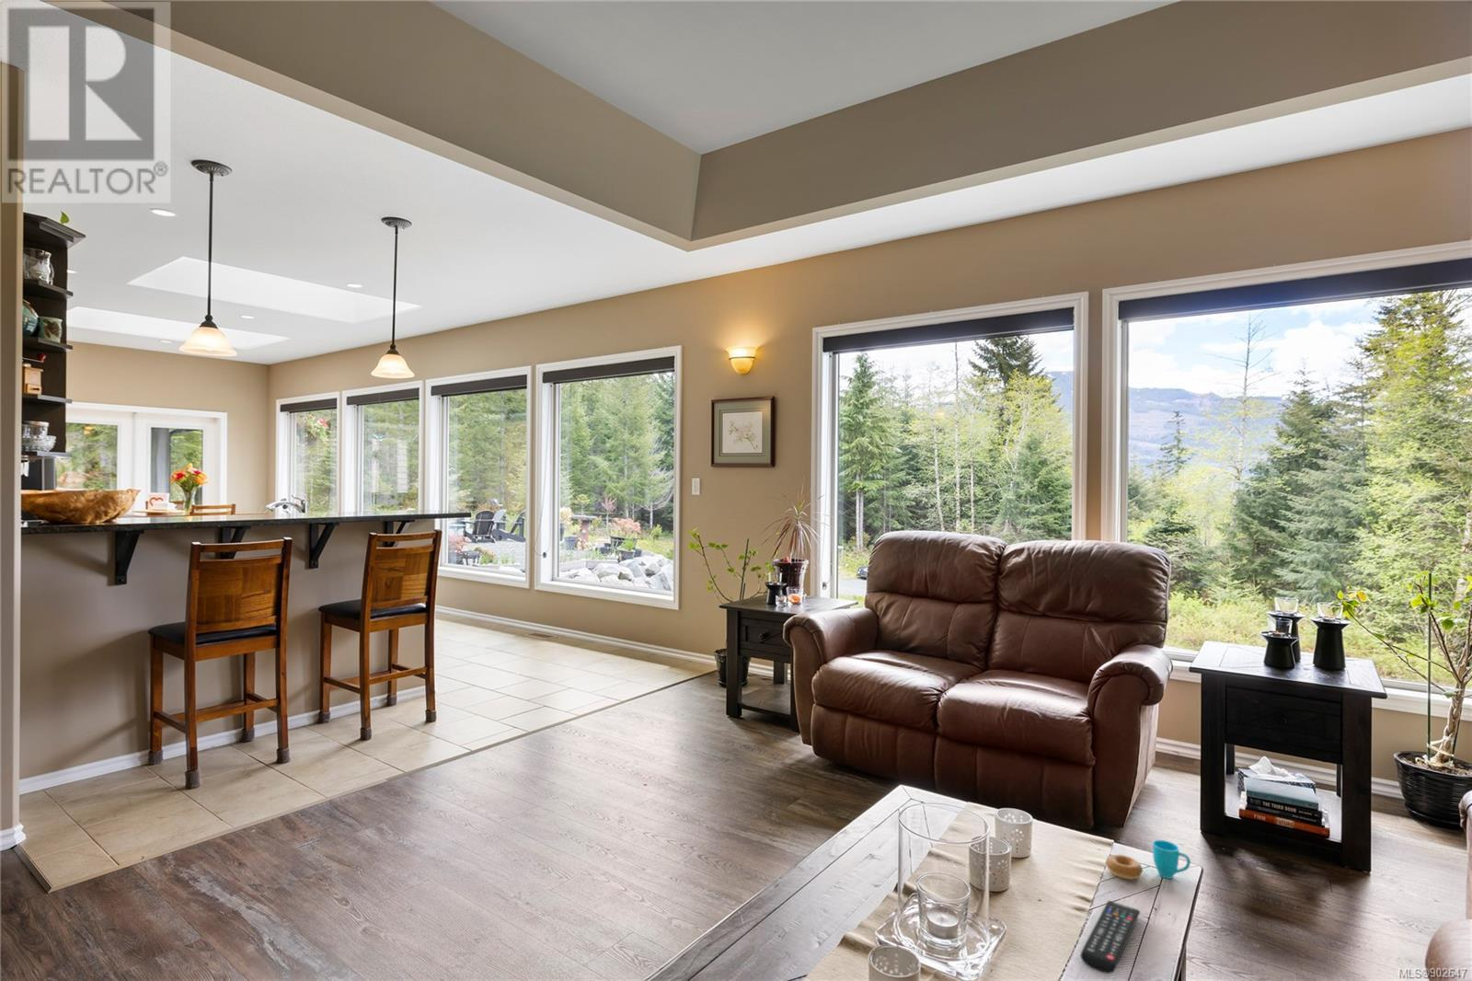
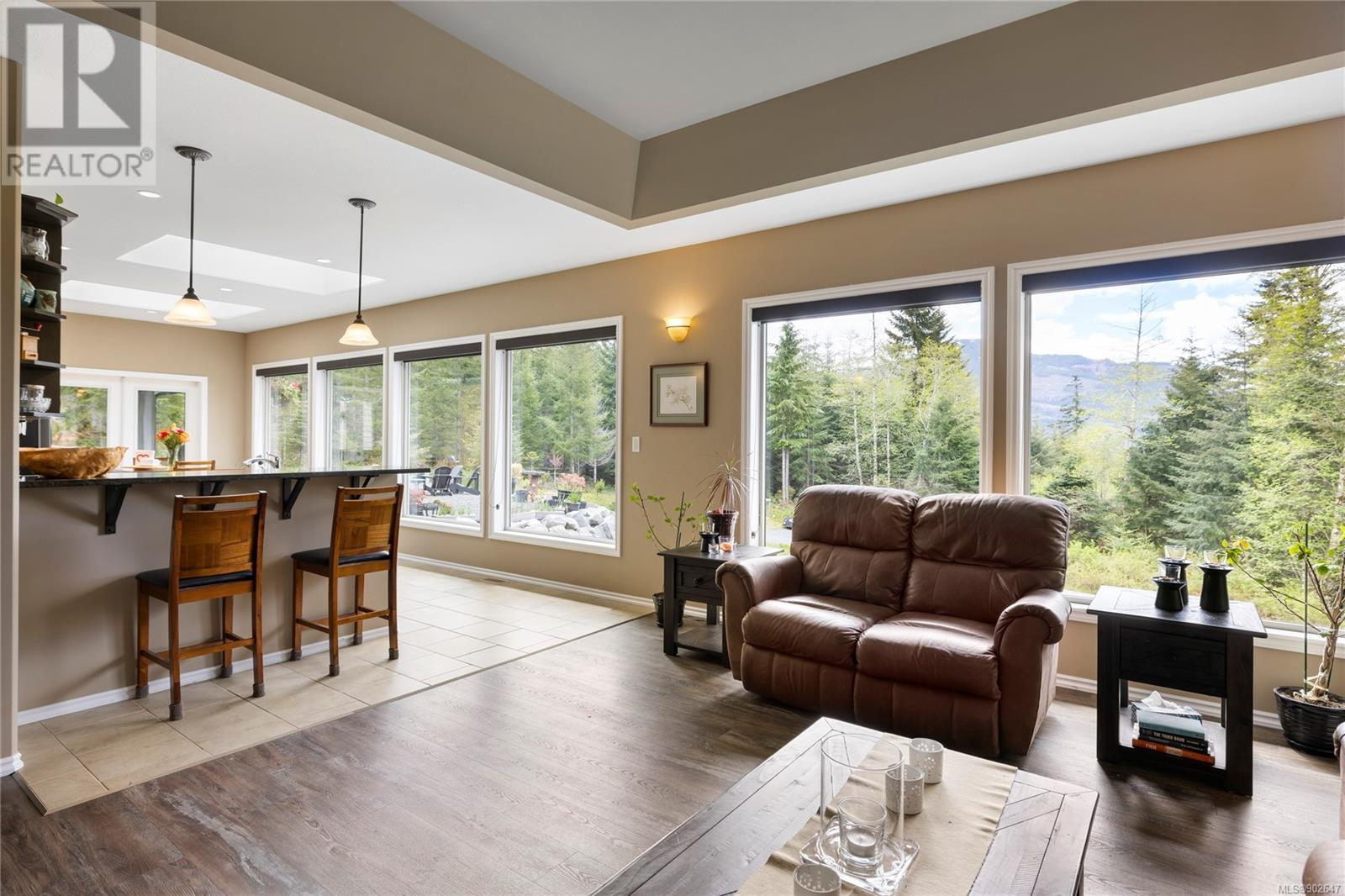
- cup (1154, 861)
- remote control (1111, 934)
